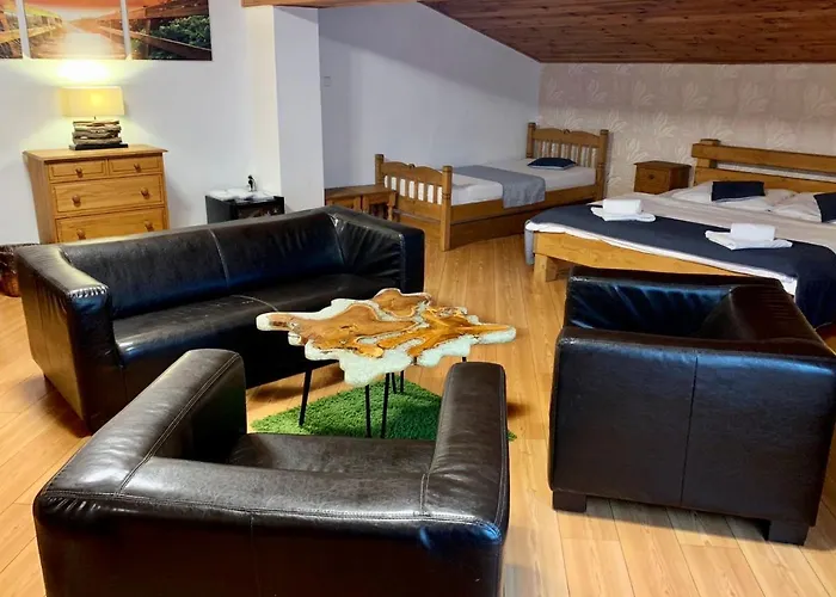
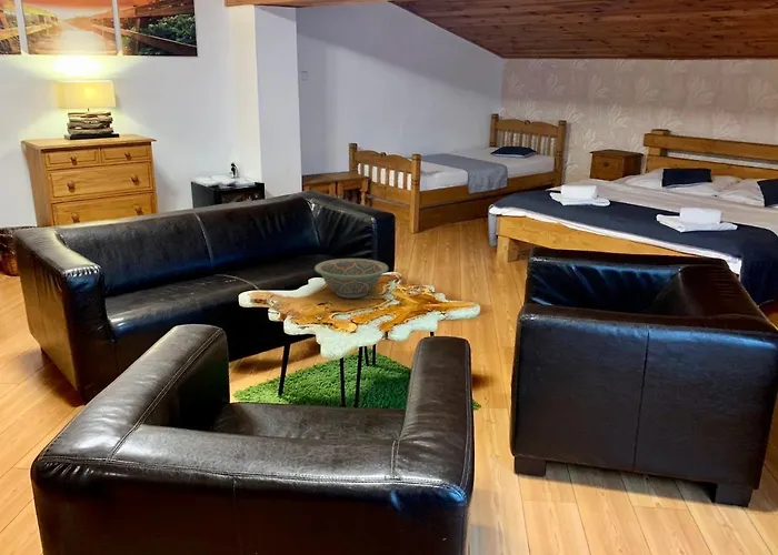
+ decorative bowl (351, 280)
